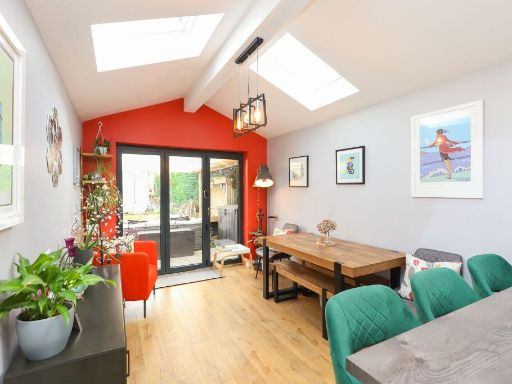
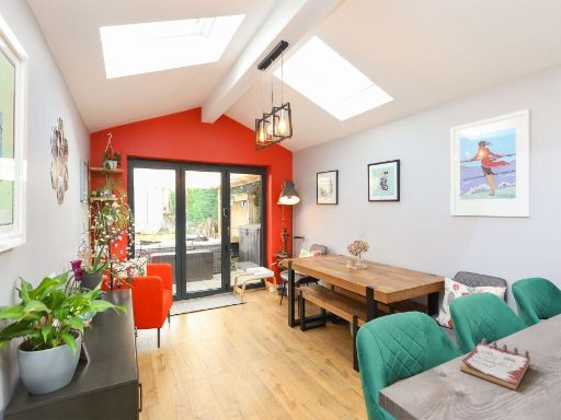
+ diary (496, 359)
